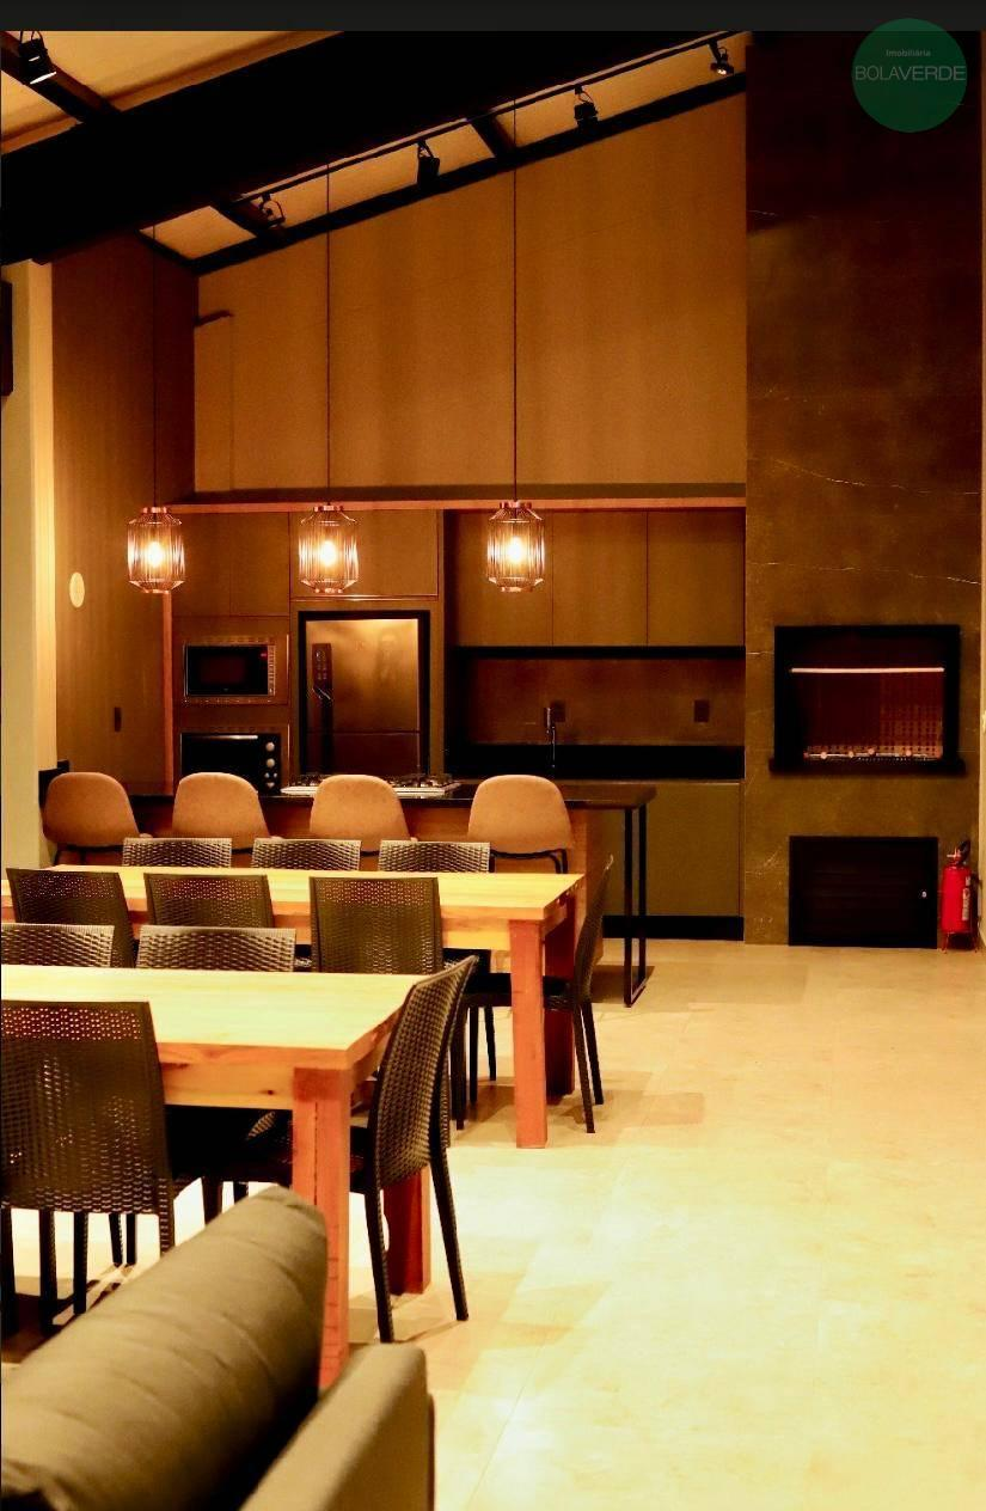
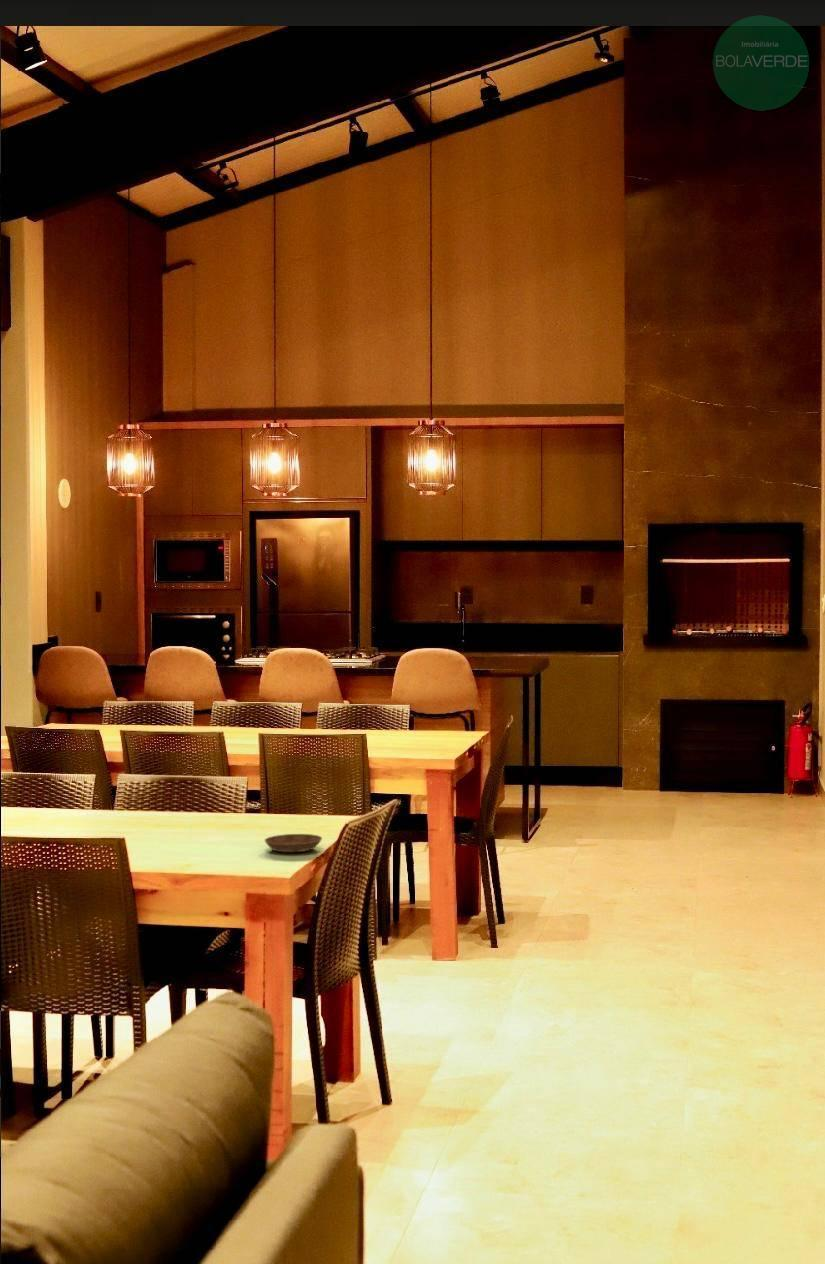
+ saucer (293, 843)
